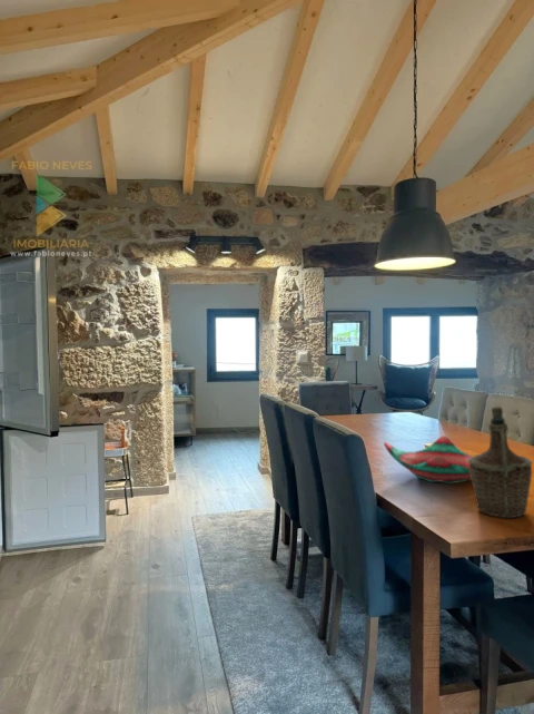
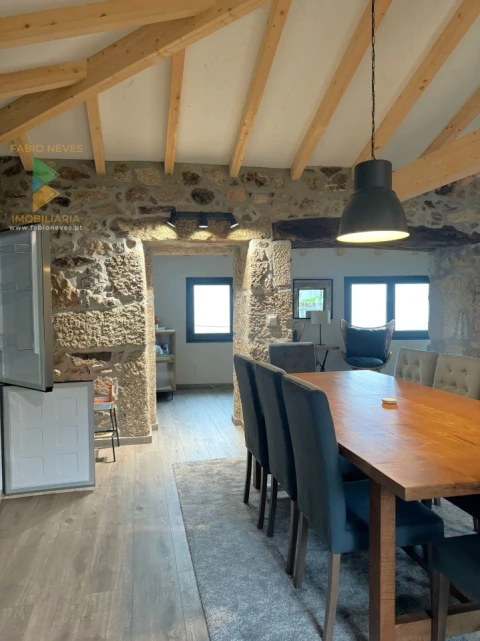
- bottle (498, 459)
- decorative bowl (441, 461)
